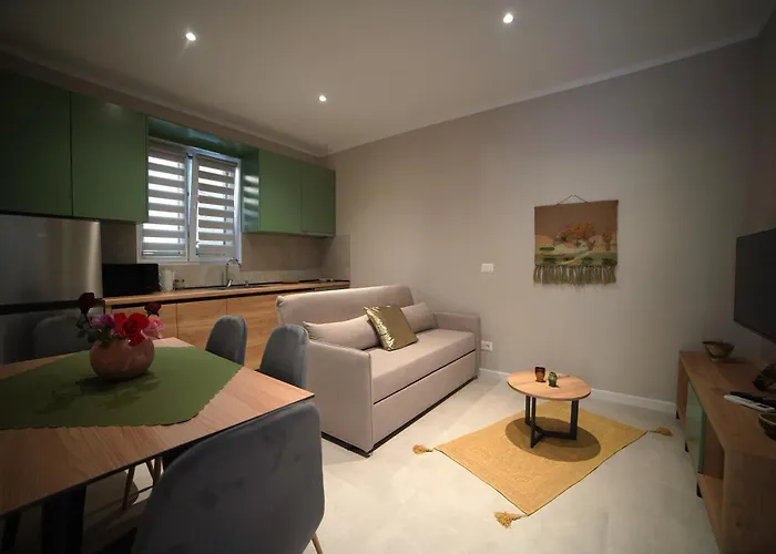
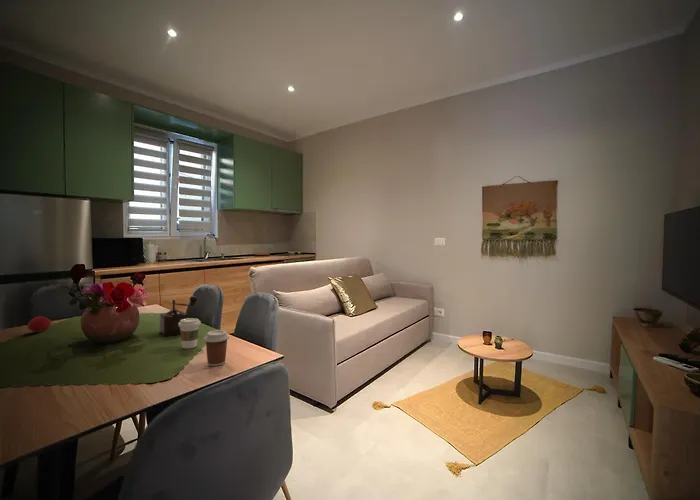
+ coffee cup (189, 333)
+ coffee cup (216, 347)
+ apple (39, 324)
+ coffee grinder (179, 314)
